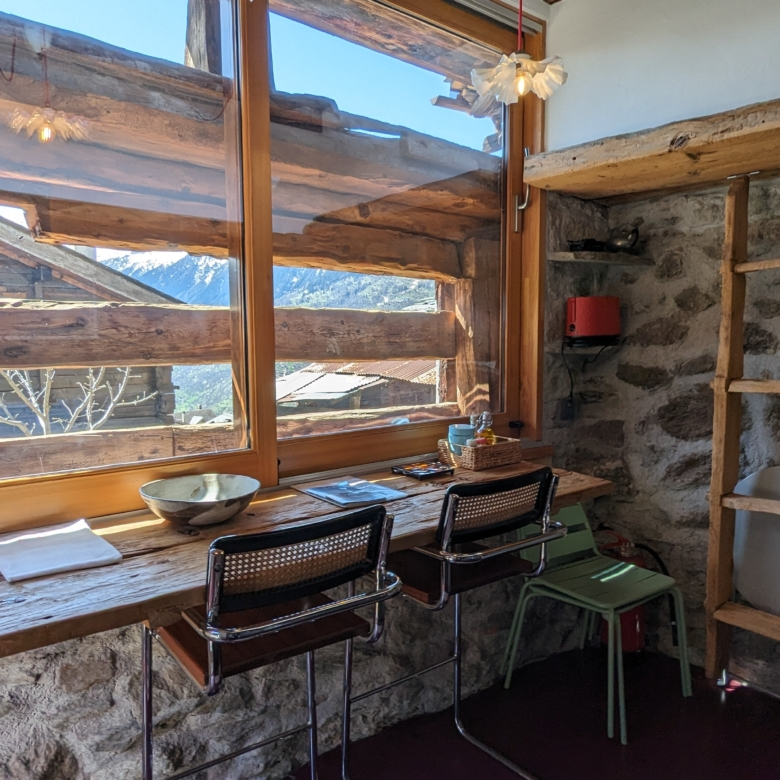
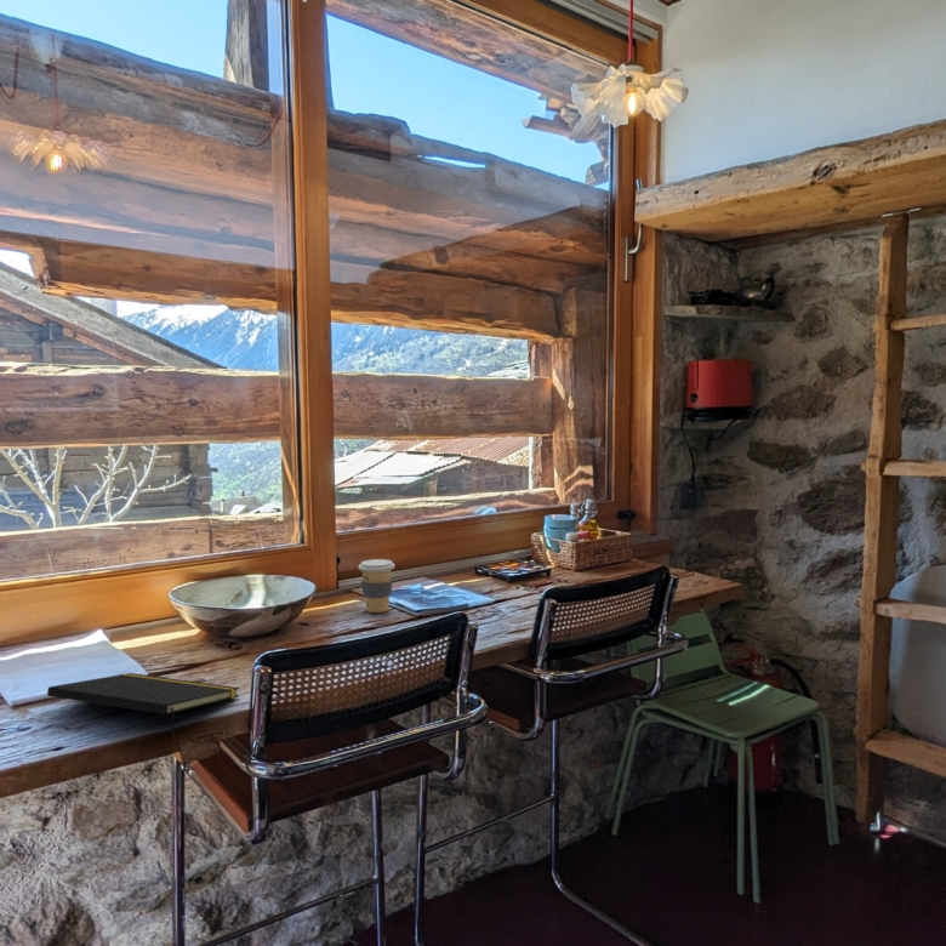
+ coffee cup (376, 586)
+ notepad (146, 691)
